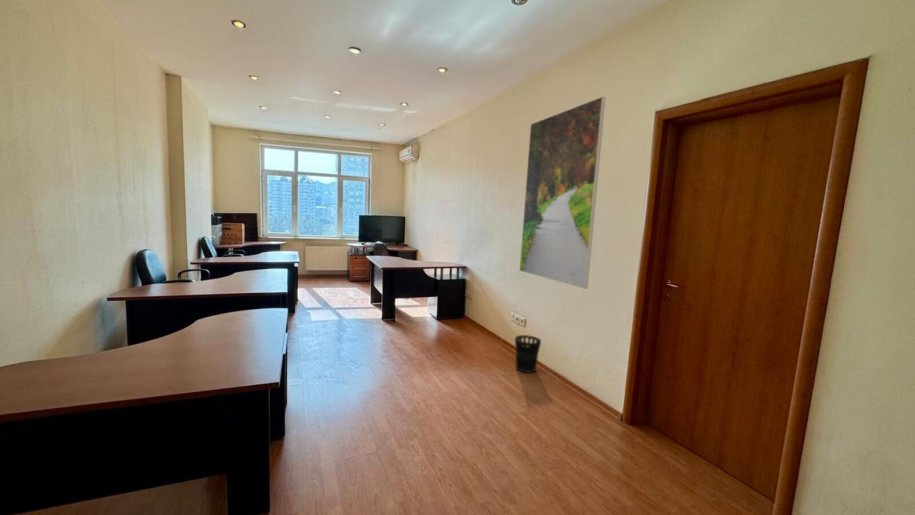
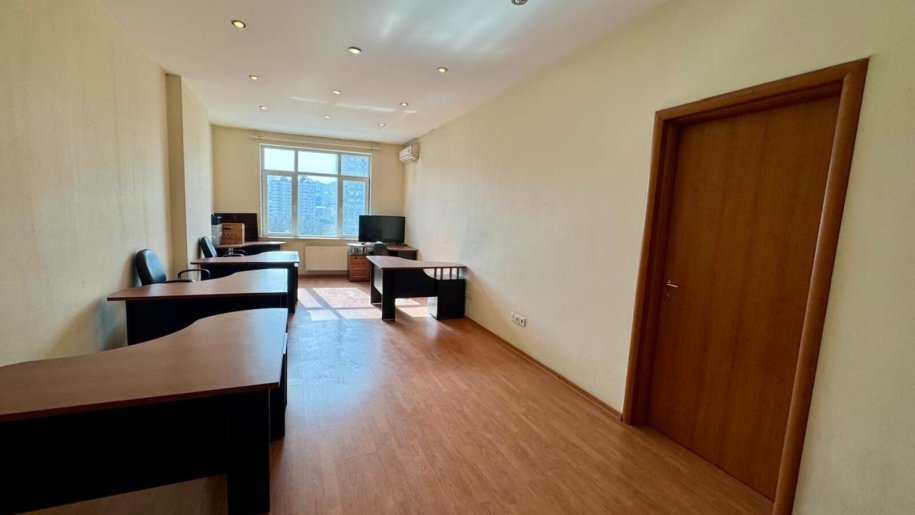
- wastebasket (526, 353)
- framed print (555, 197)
